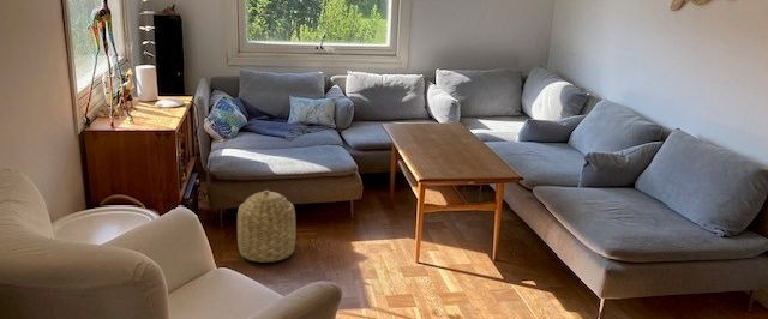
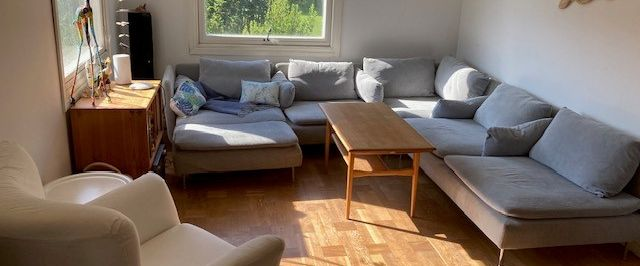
- basket (266, 222)
